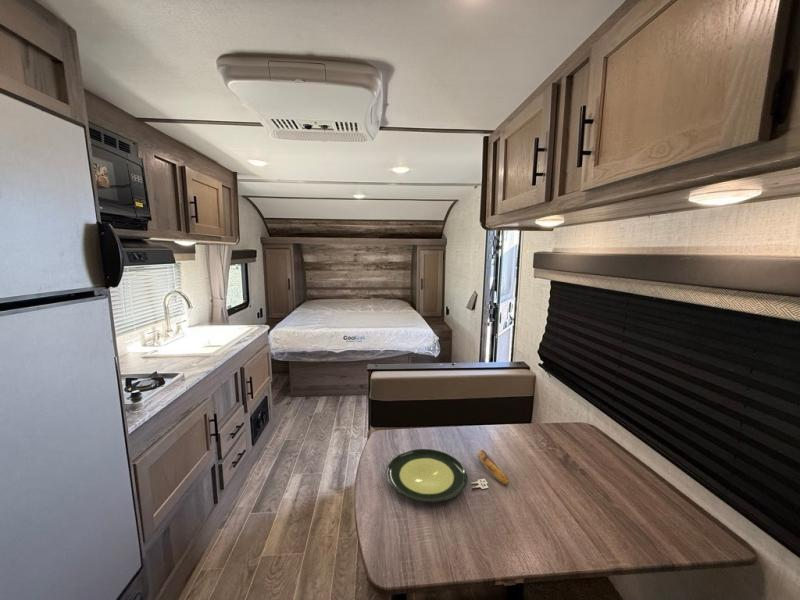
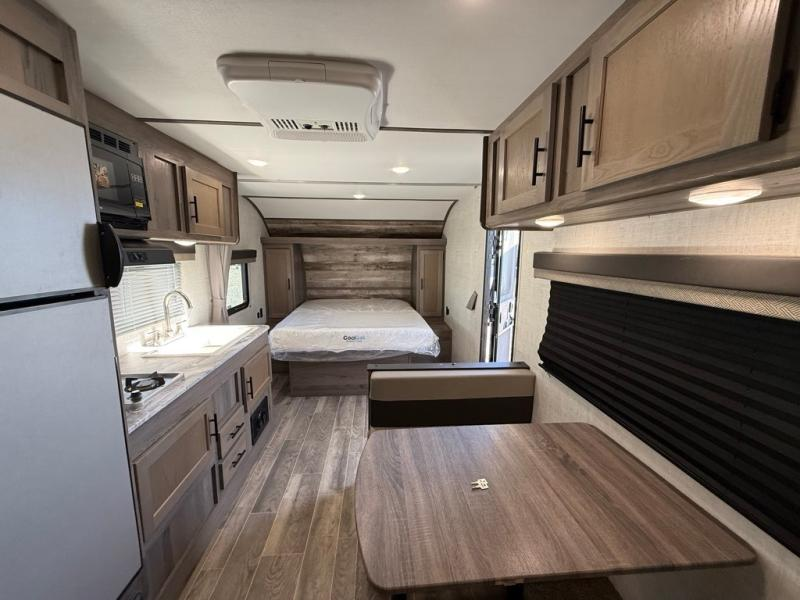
- plate (426, 475)
- banana (491, 464)
